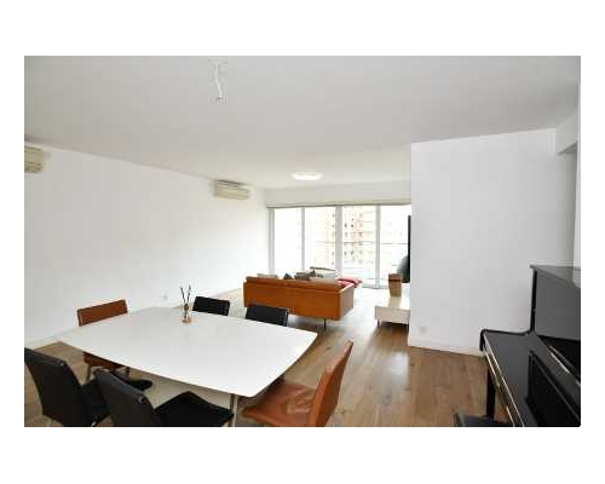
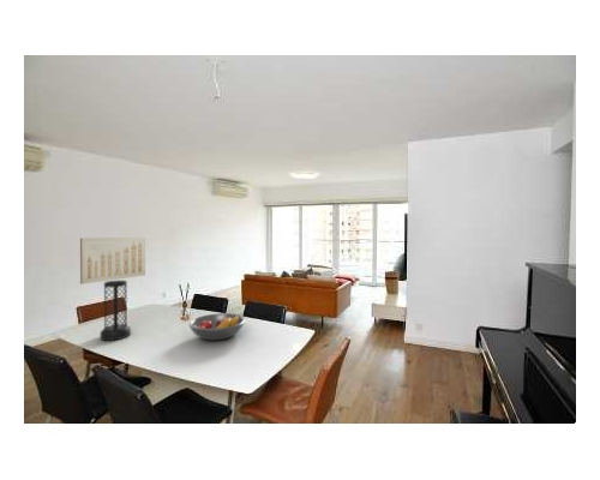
+ fruit bowl (217, 325)
+ wall art (115, 258)
+ vase (115, 308)
